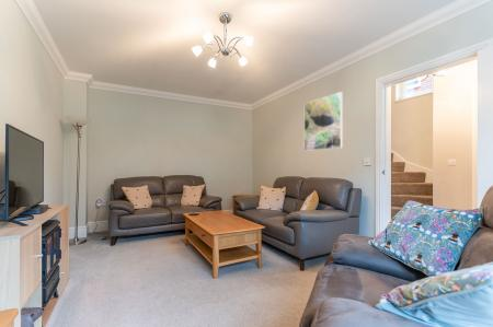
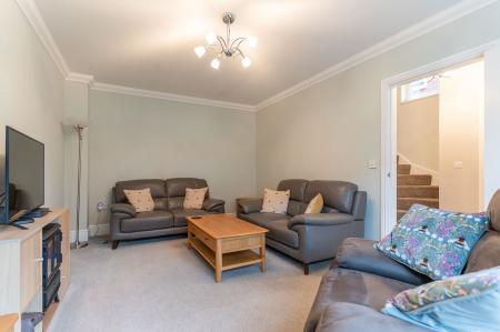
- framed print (321, 124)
